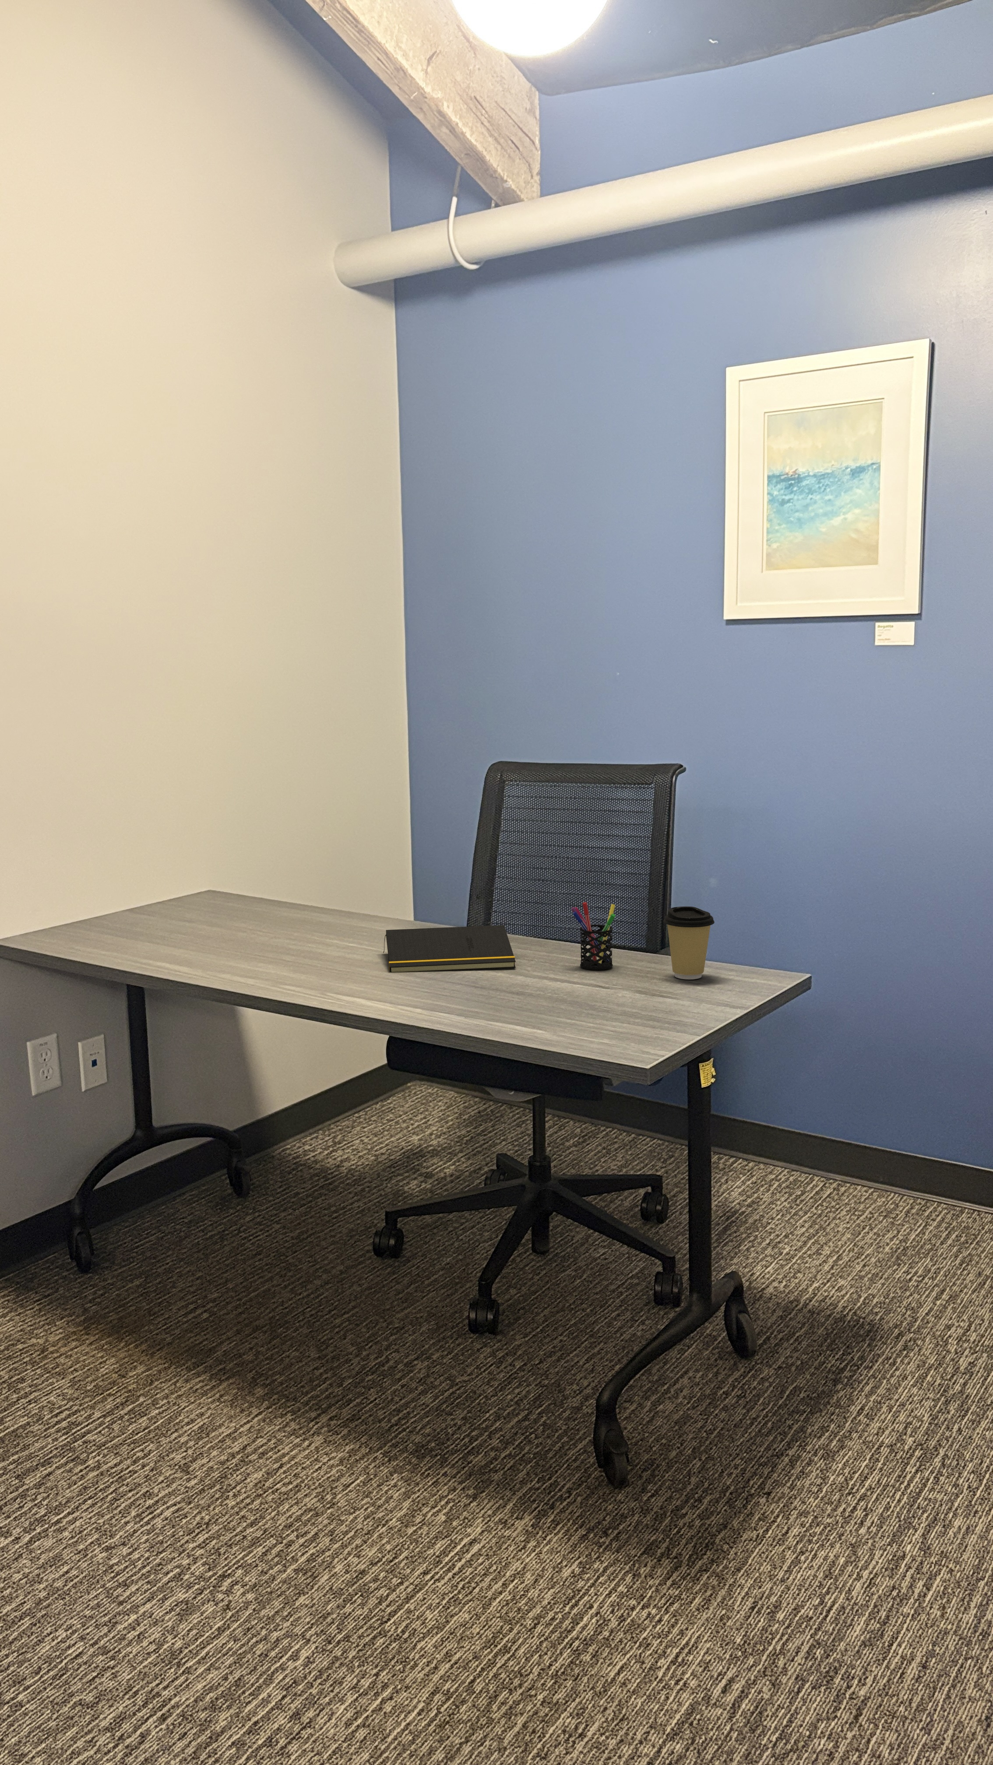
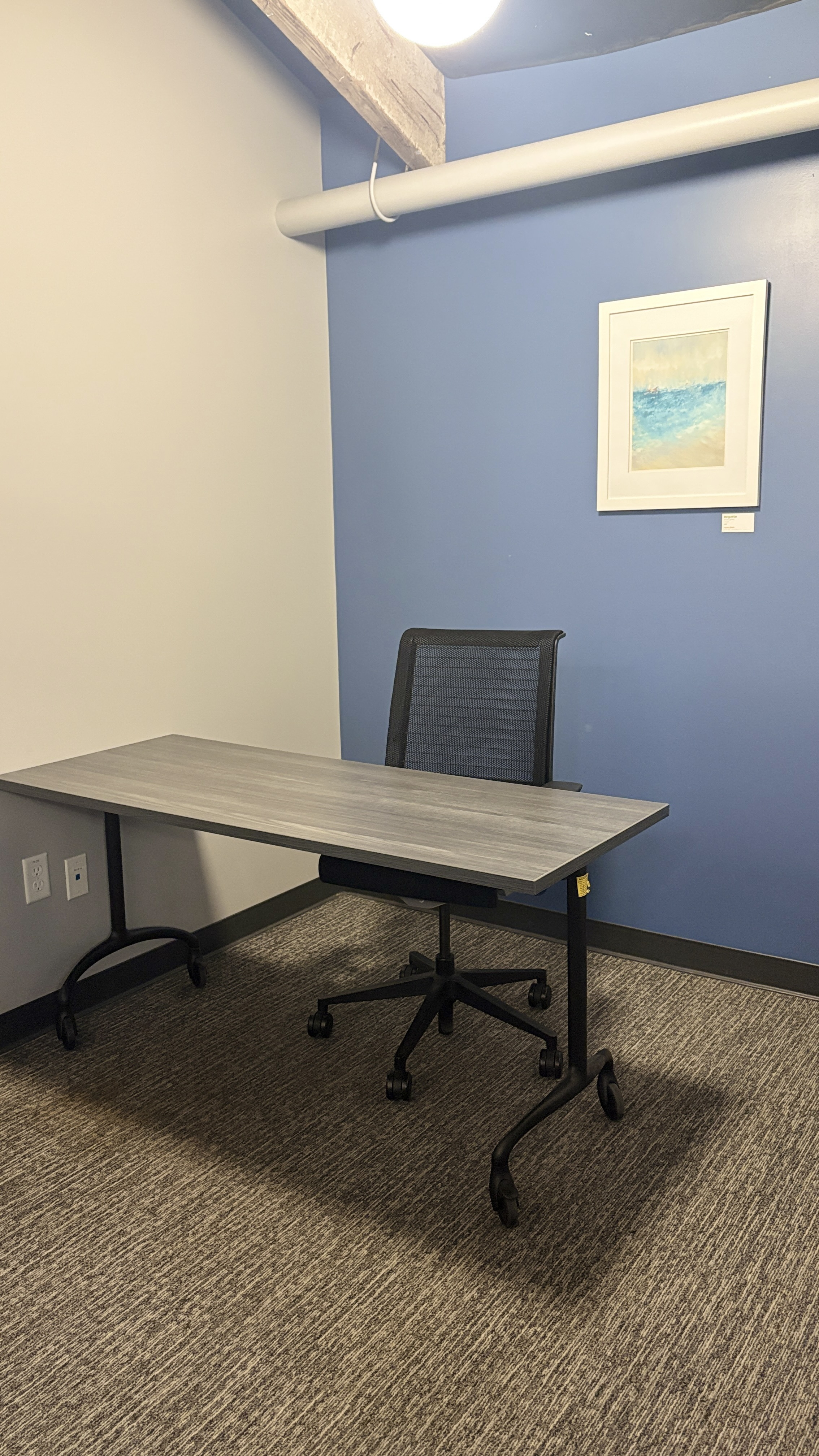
- coffee cup (689, 943)
- pen holder (598, 933)
- notepad (449, 948)
